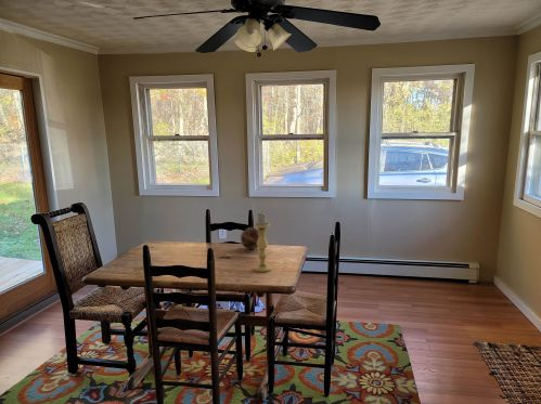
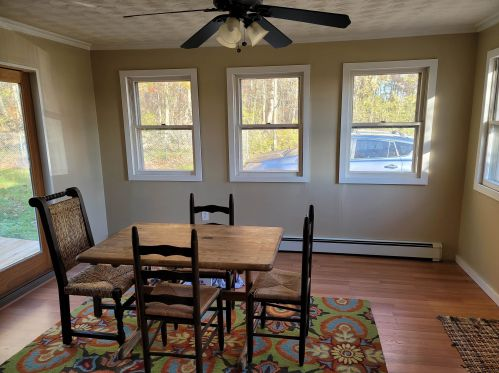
- candle holder (261, 239)
- decorative ball (252, 238)
